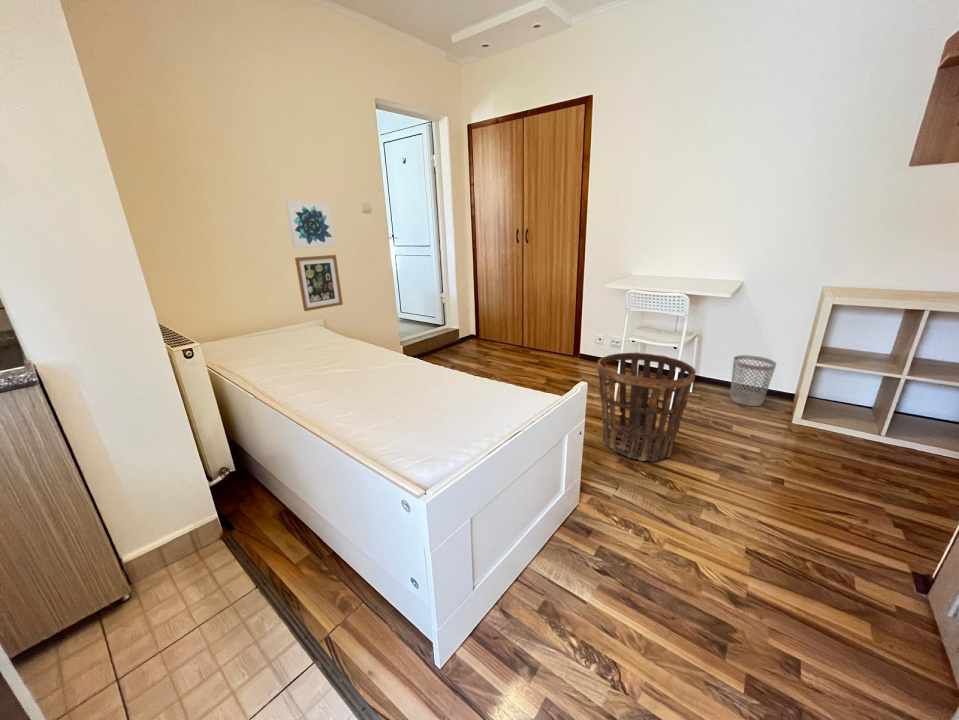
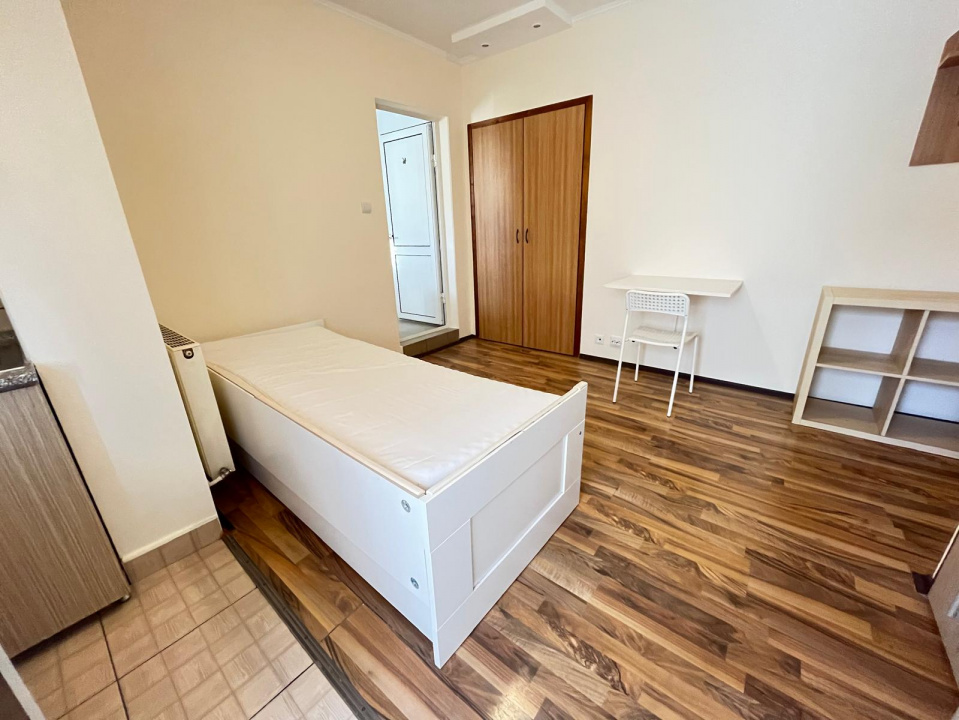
- wall art (311, 224)
- basket (640, 404)
- wall art (320, 282)
- wastebasket (750, 380)
